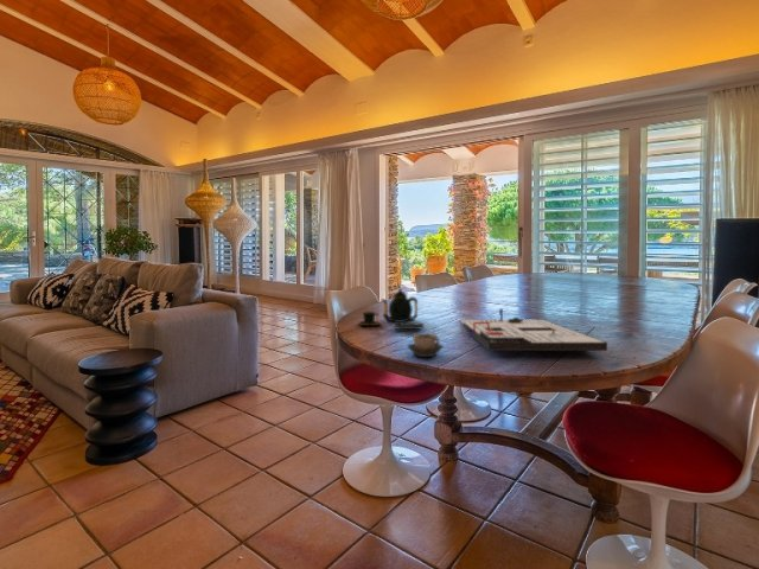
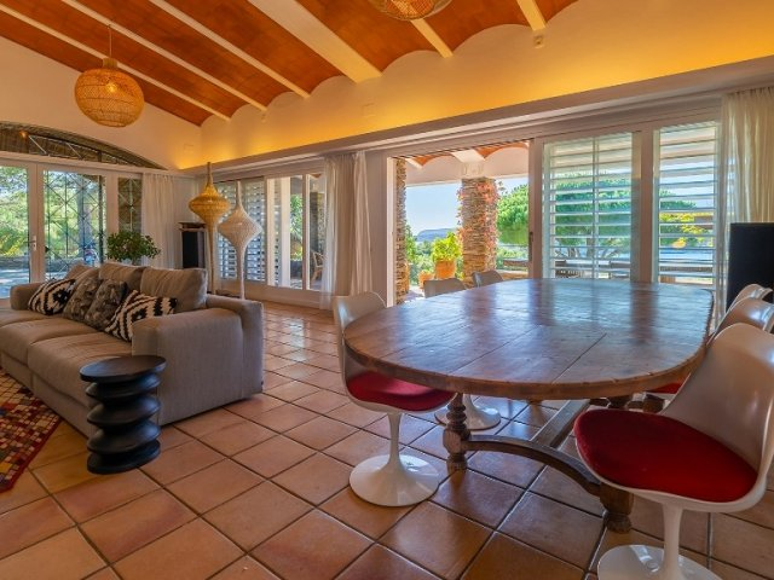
- teapot (391, 307)
- cup (425, 345)
- board game (519, 319)
